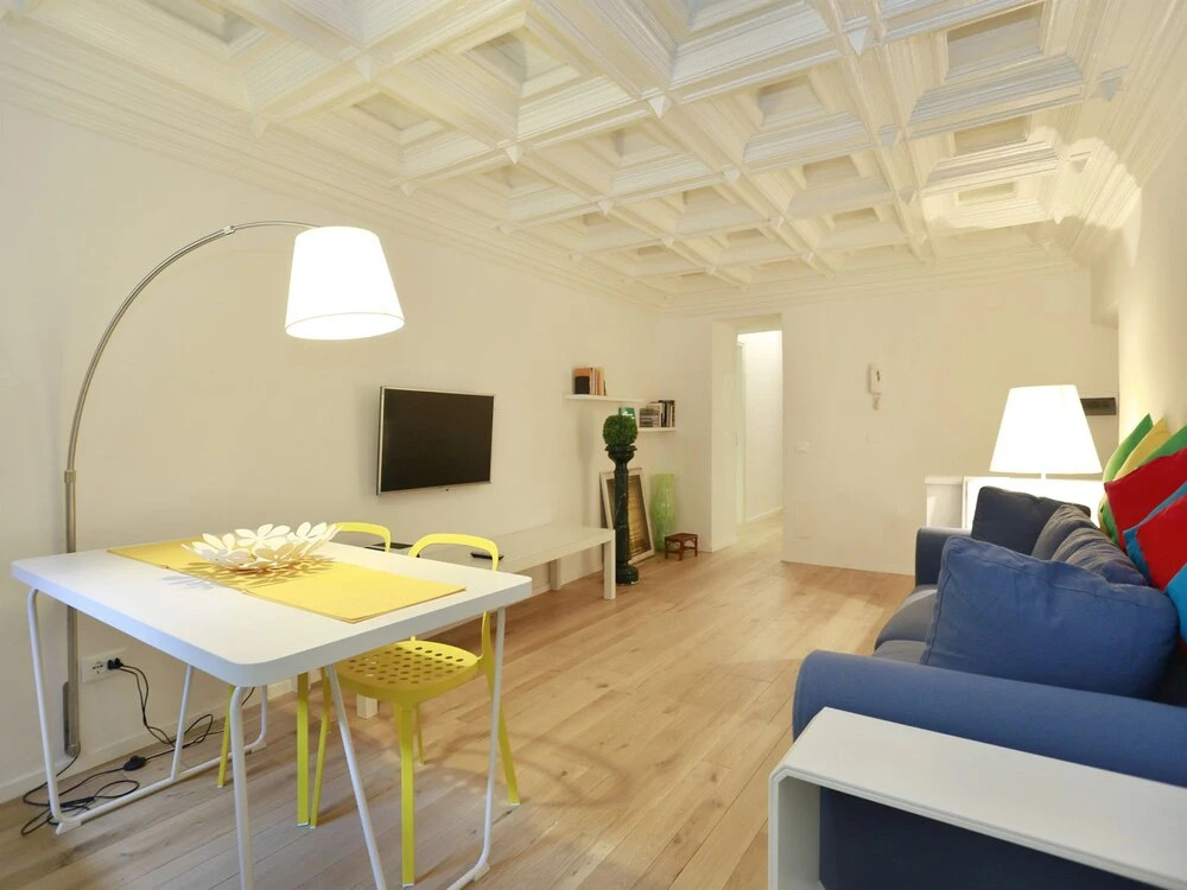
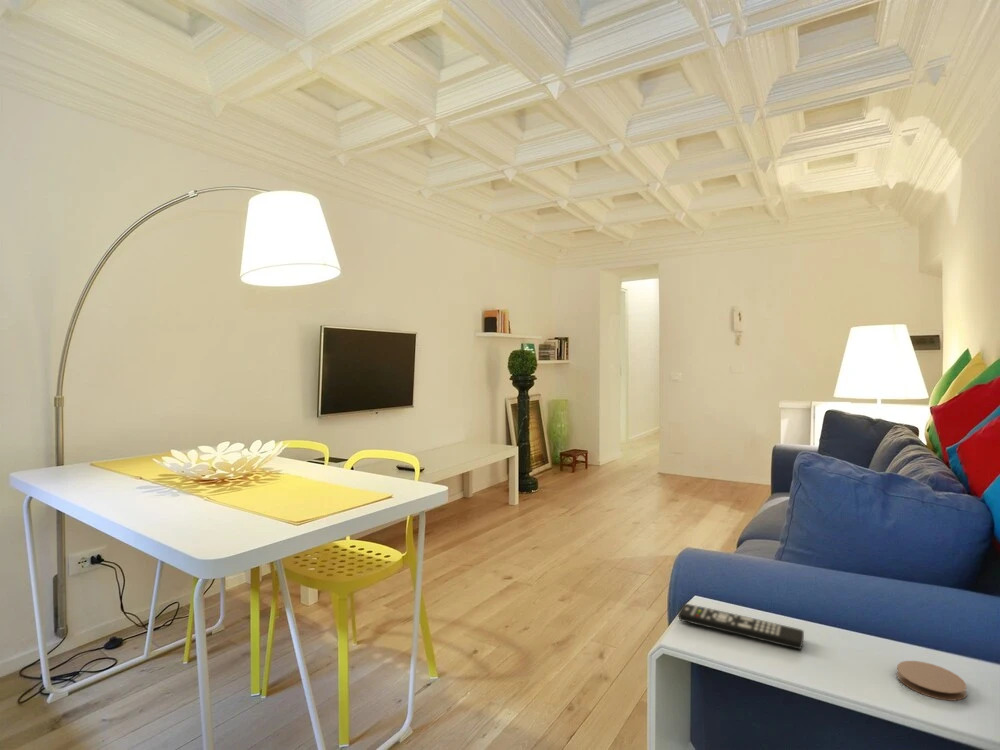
+ coaster (930, 679)
+ remote control (738, 625)
